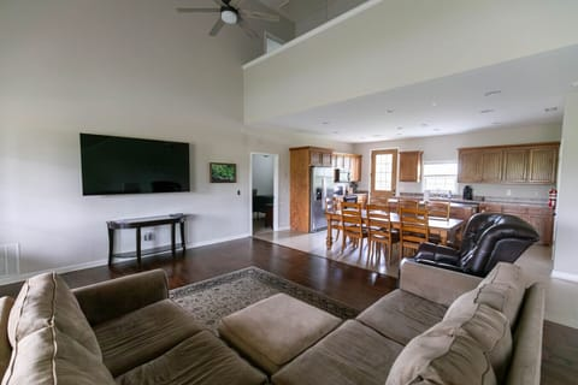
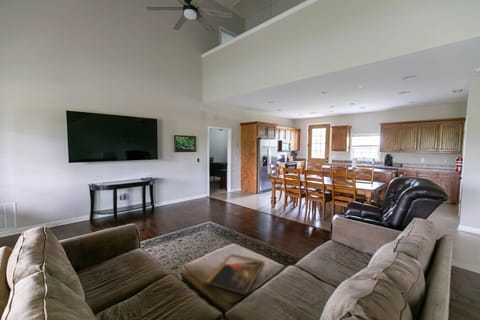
+ decorative tray (237, 272)
